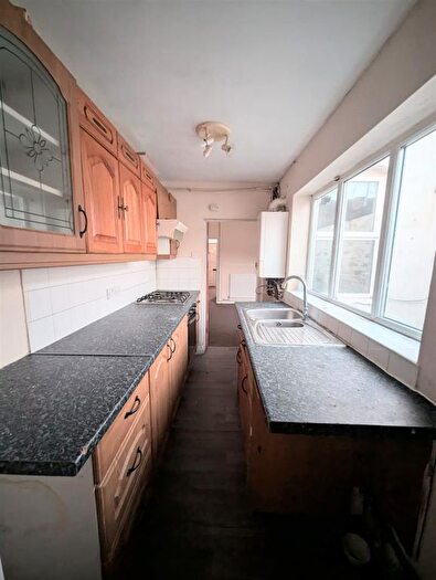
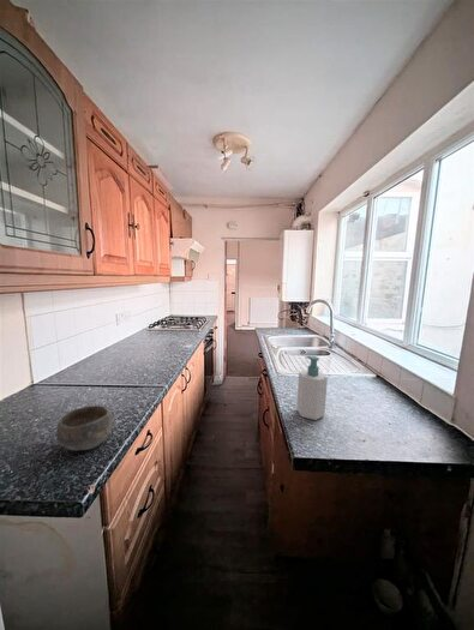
+ soap bottle (312, 385)
+ bowl (84, 430)
